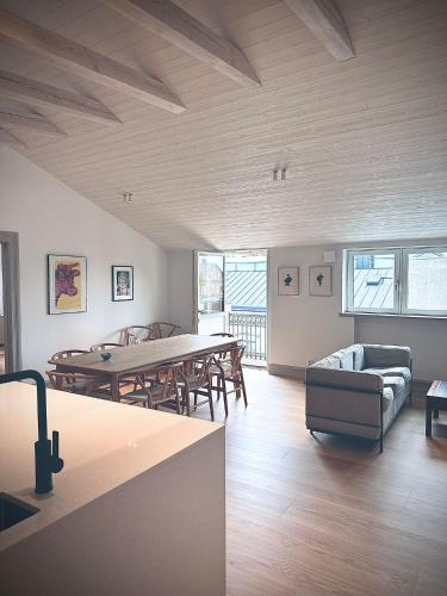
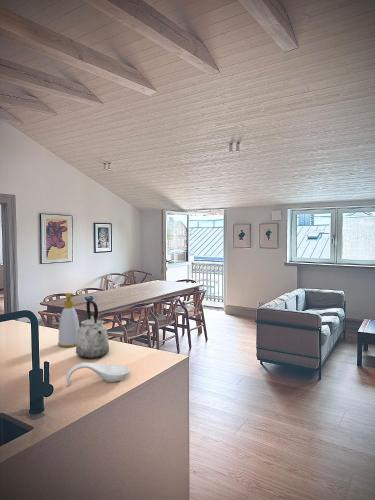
+ kettle (94, 329)
+ spoon rest (98, 371)
+ soap bottle (69, 318)
